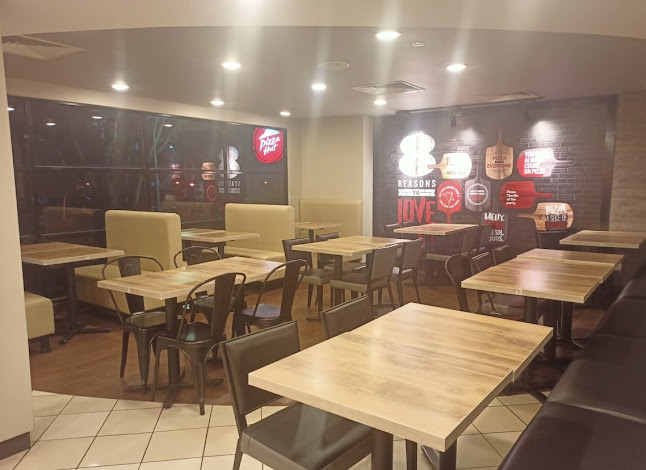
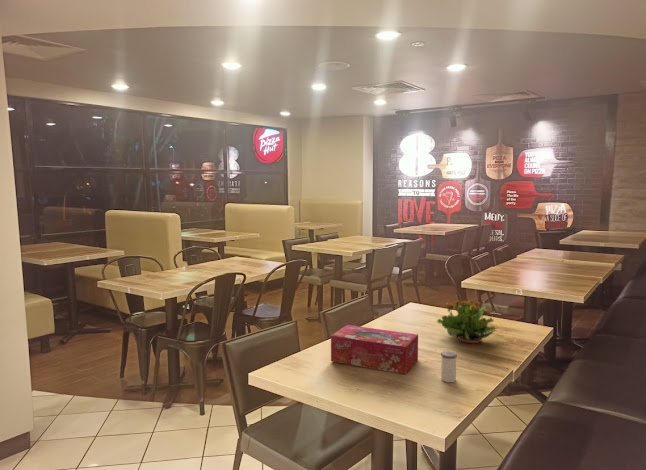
+ potted flower (471, 320)
+ salt shaker (448, 366)
+ tissue box (374, 347)
